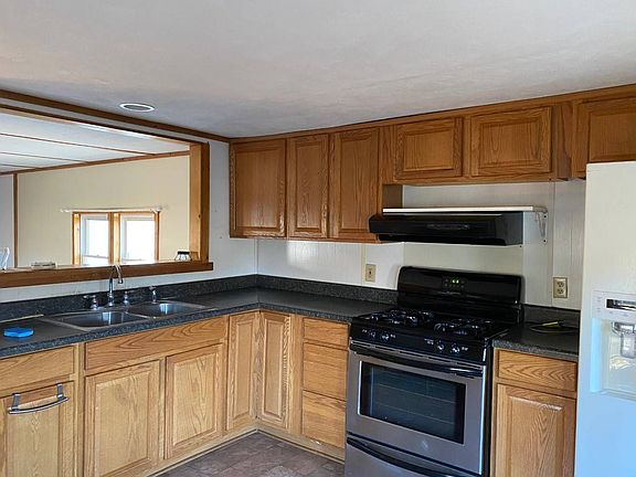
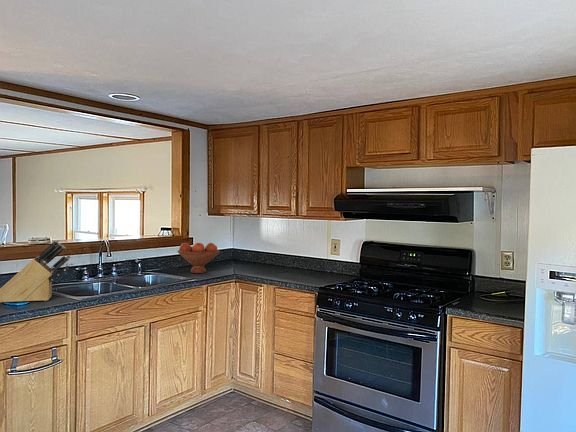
+ knife block (32, 270)
+ fruit bowl (198, 257)
